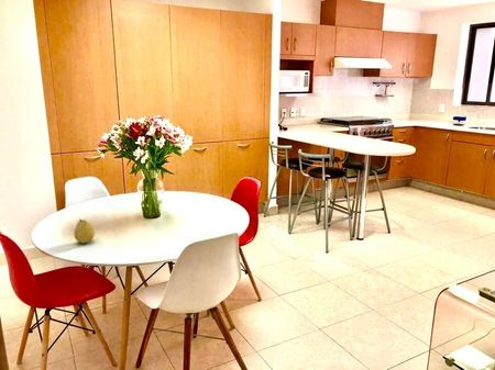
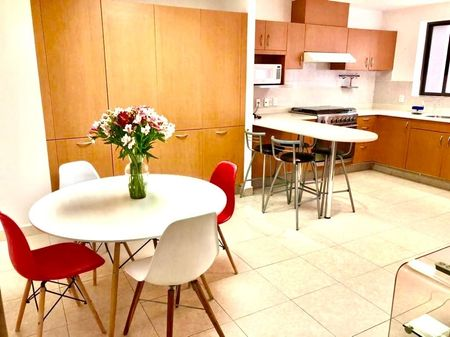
- fruit (84, 229)
